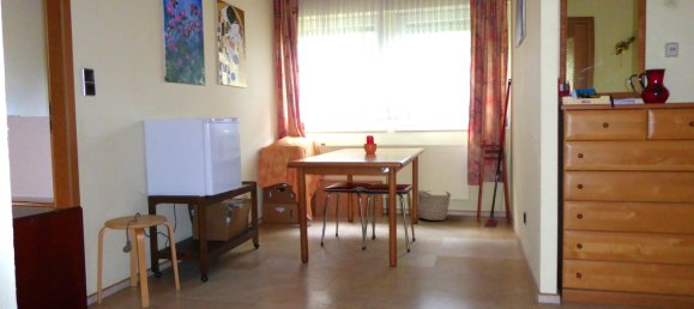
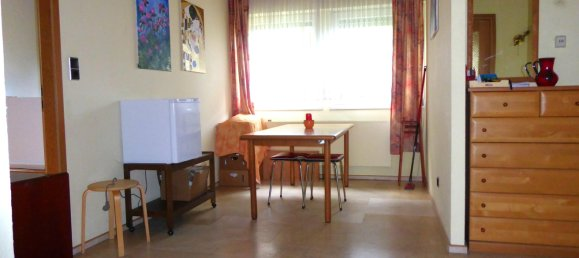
- basket (433, 204)
